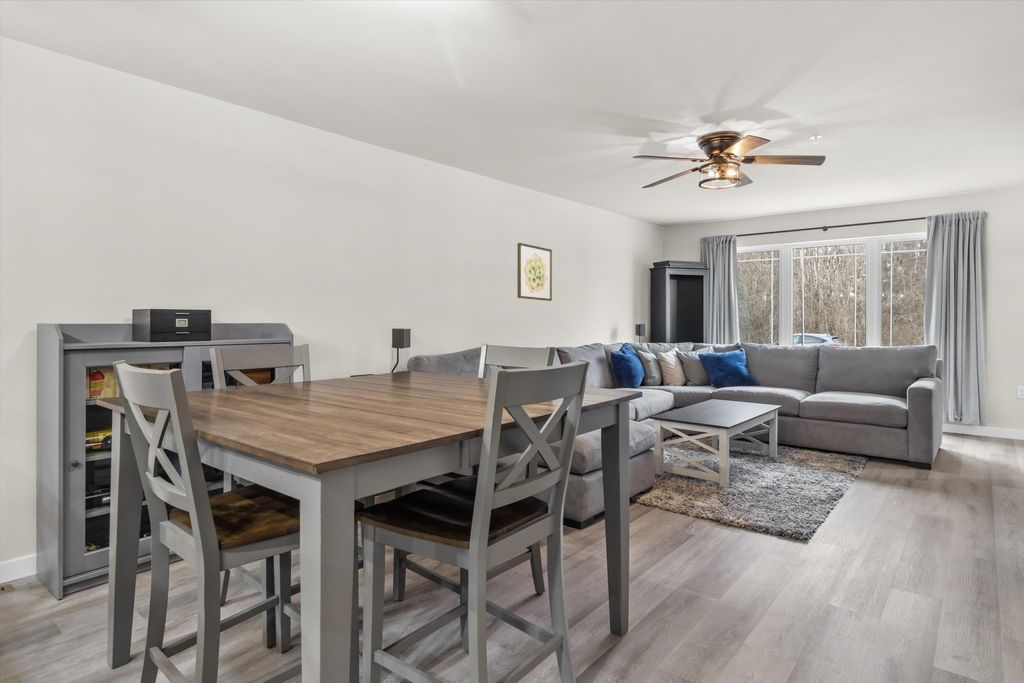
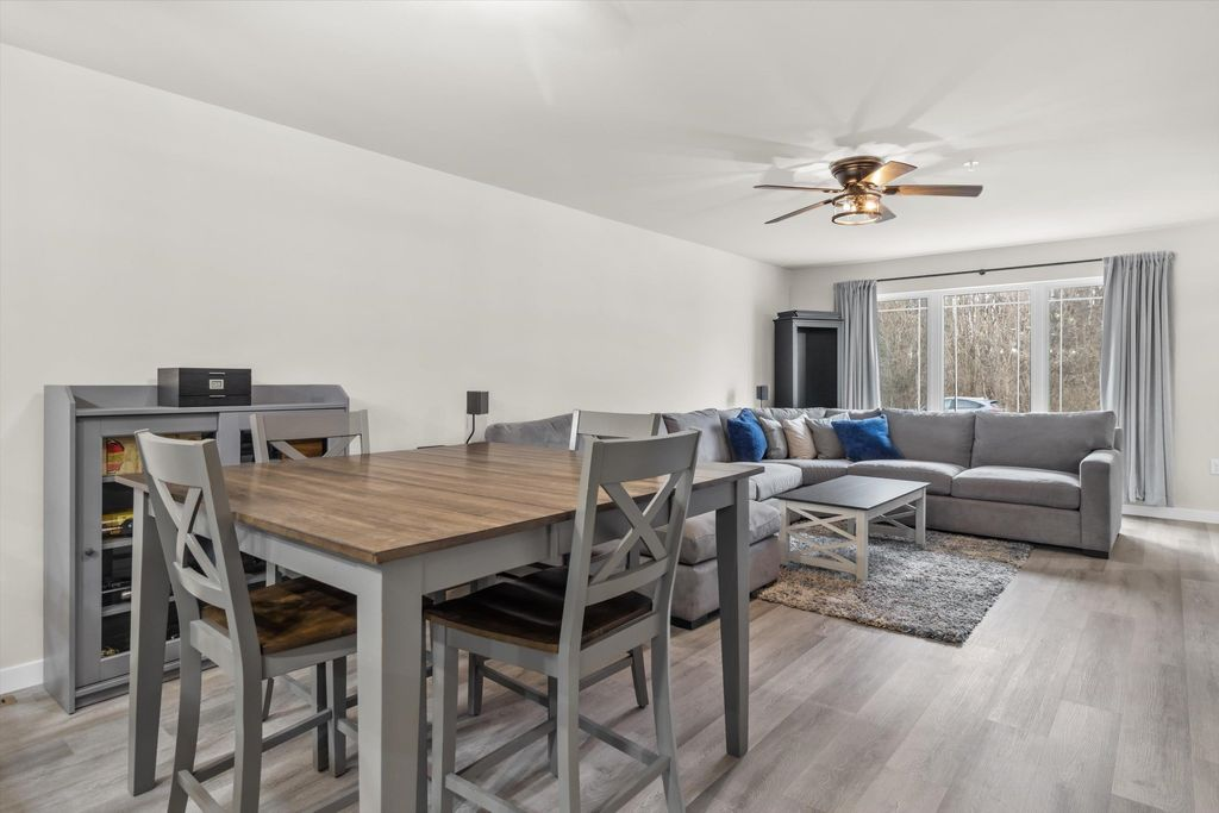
- wall art (535, 272)
